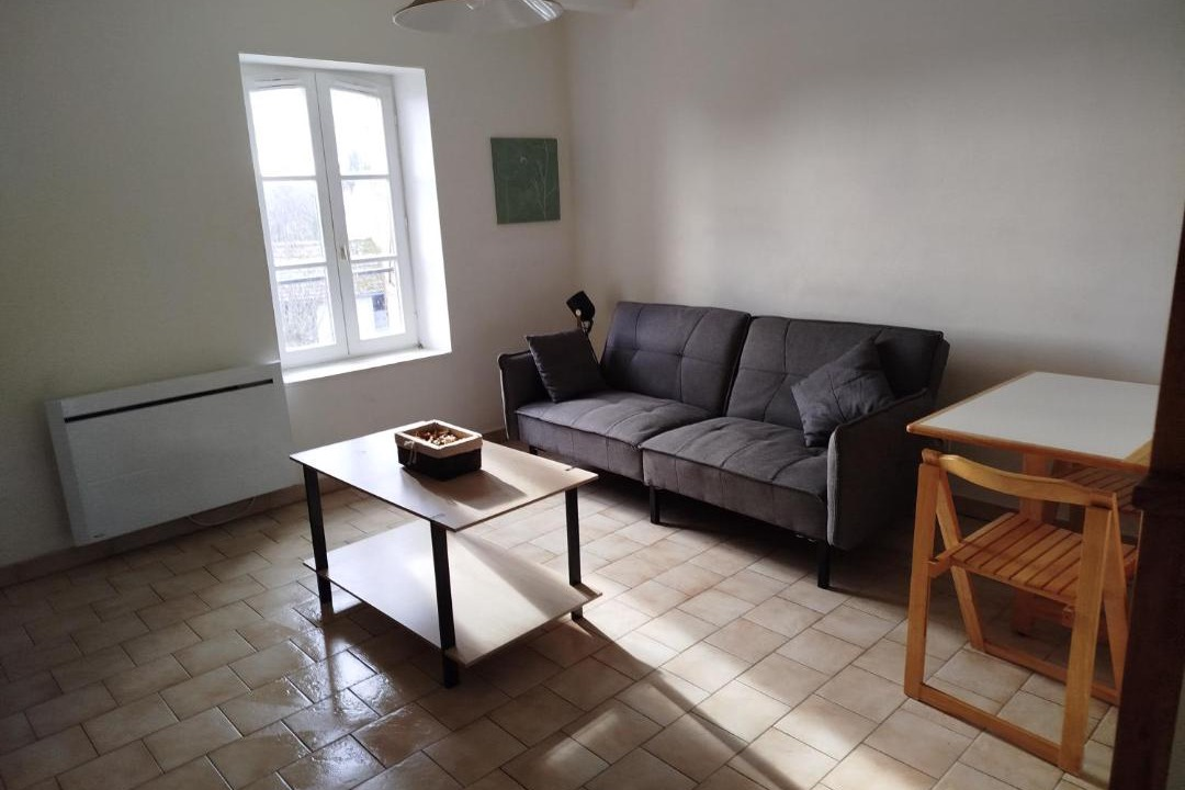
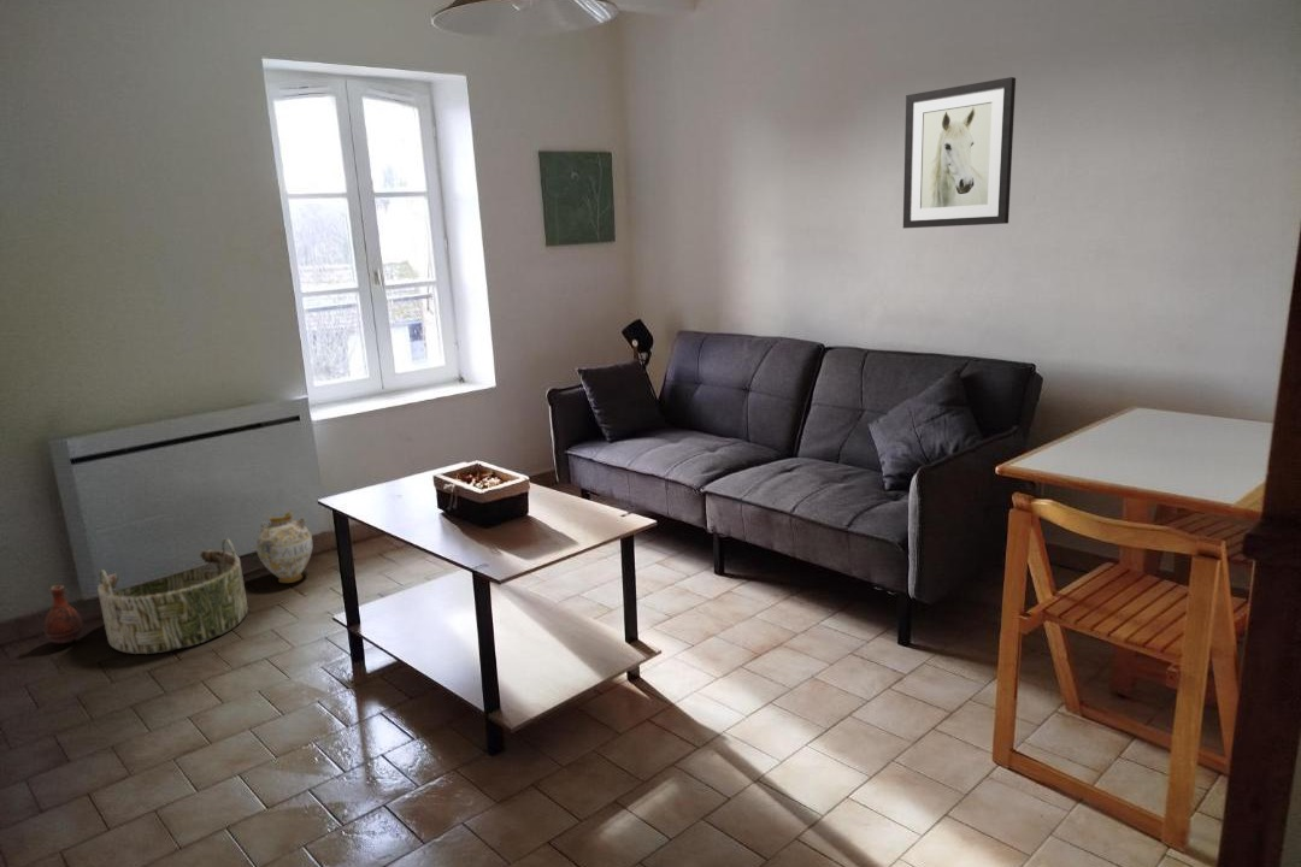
+ vase (45, 621)
+ ceramic jug (284, 547)
+ wall art (955, 157)
+ basket (173, 589)
